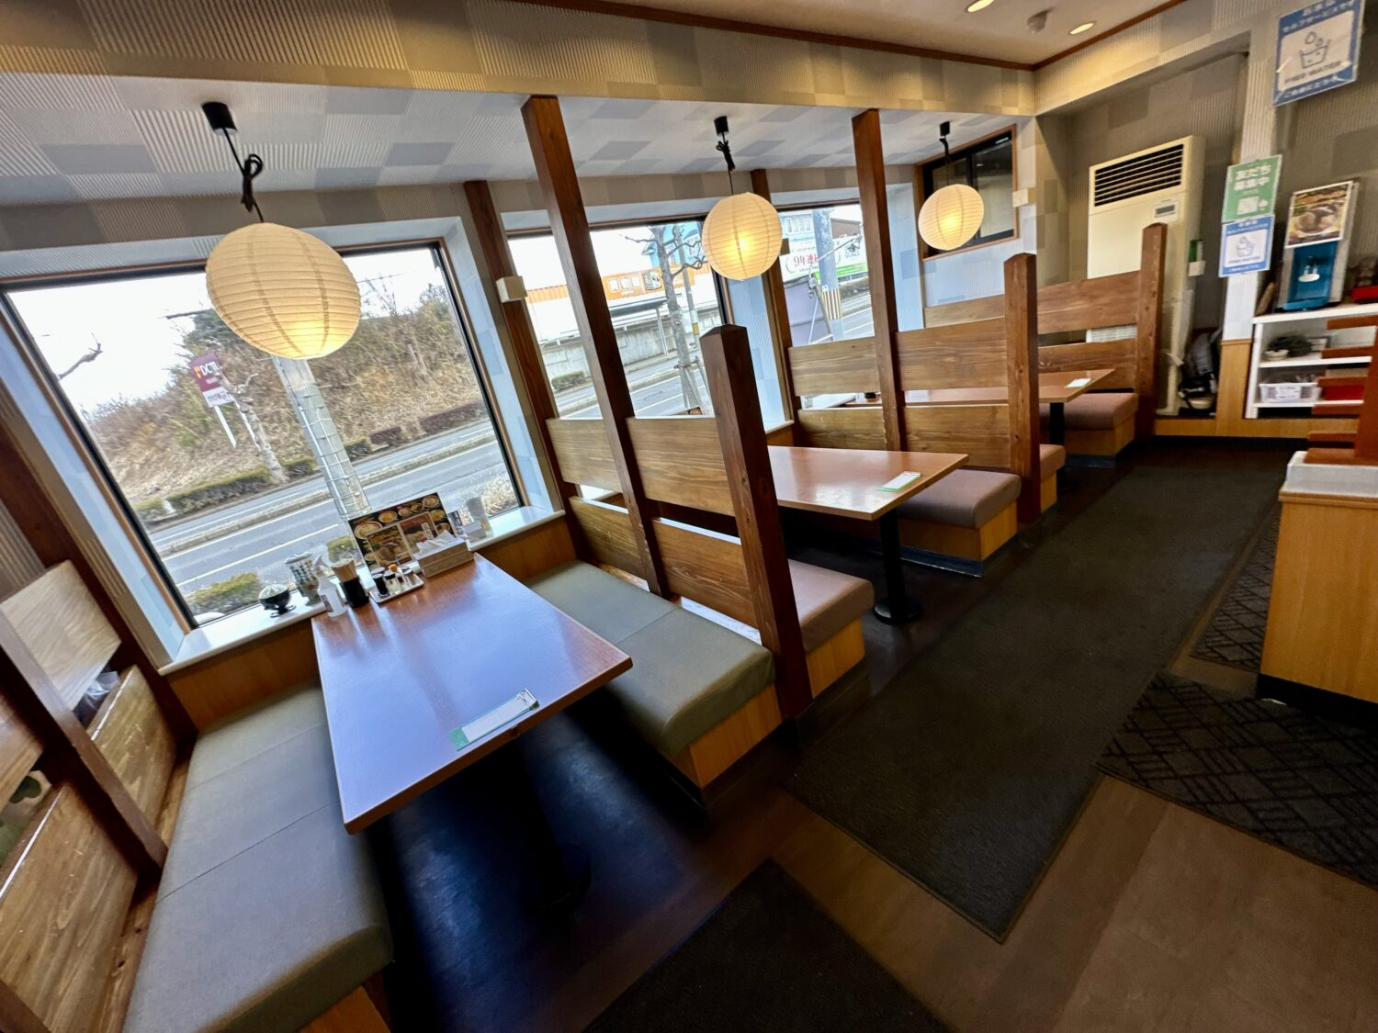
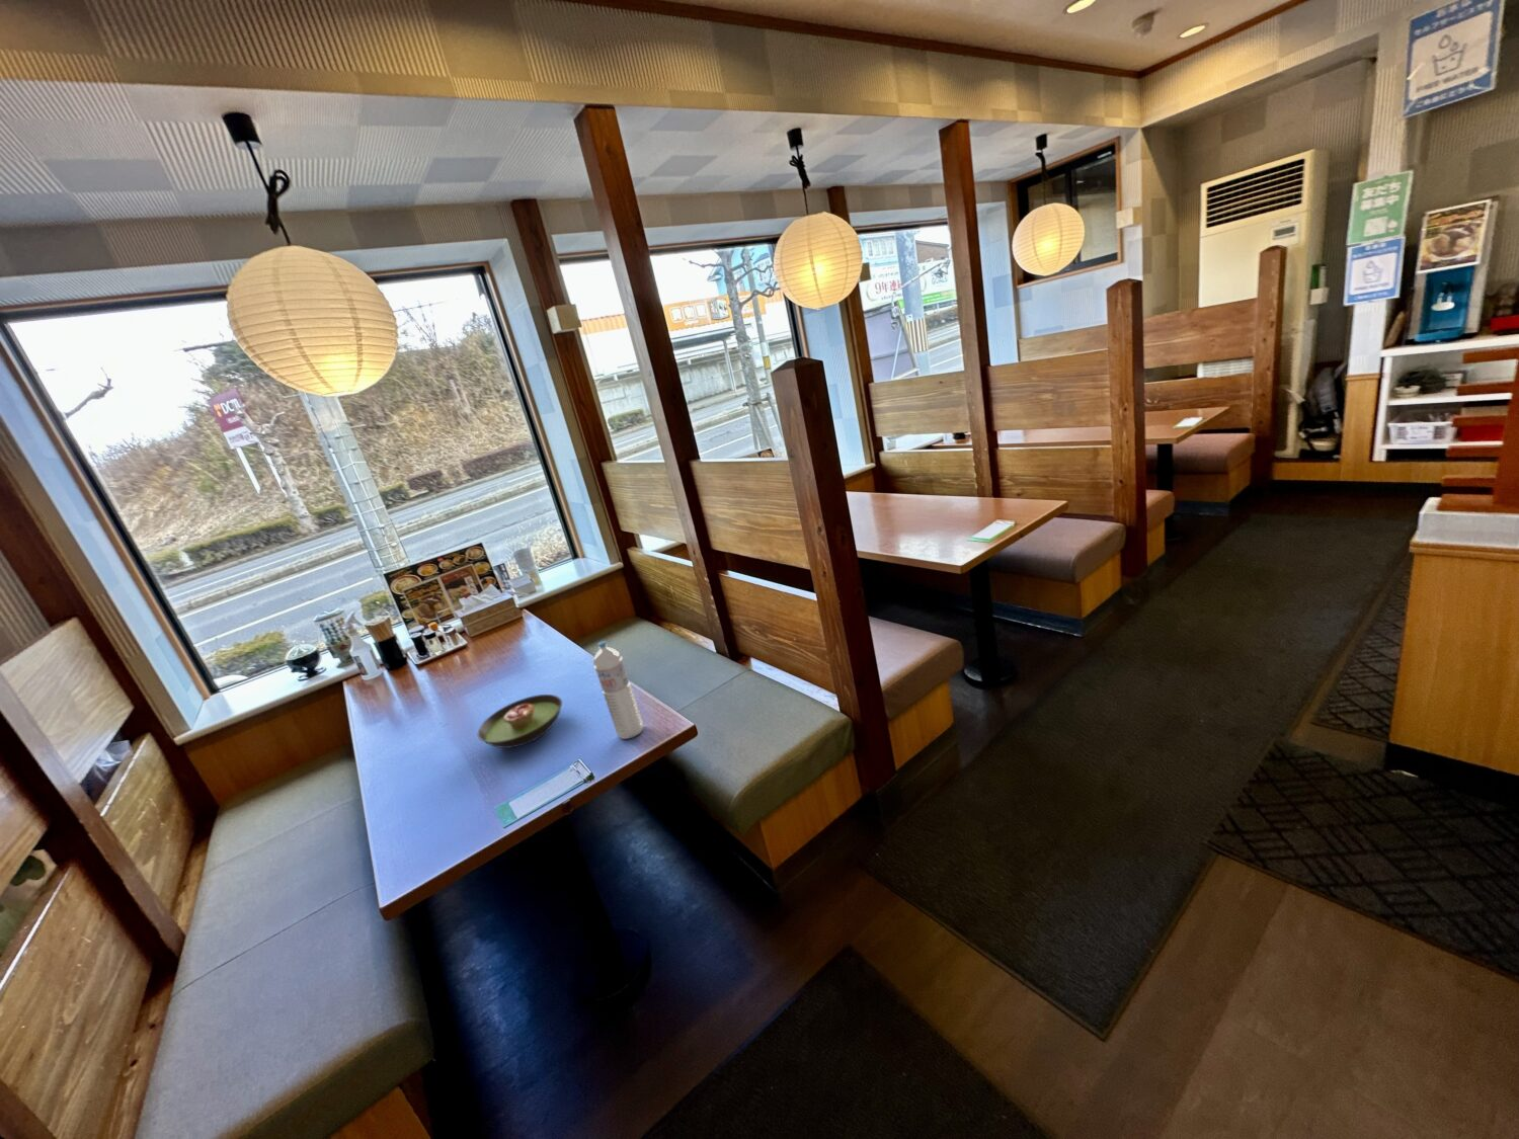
+ soup bowl (523, 721)
+ water bottle (617, 688)
